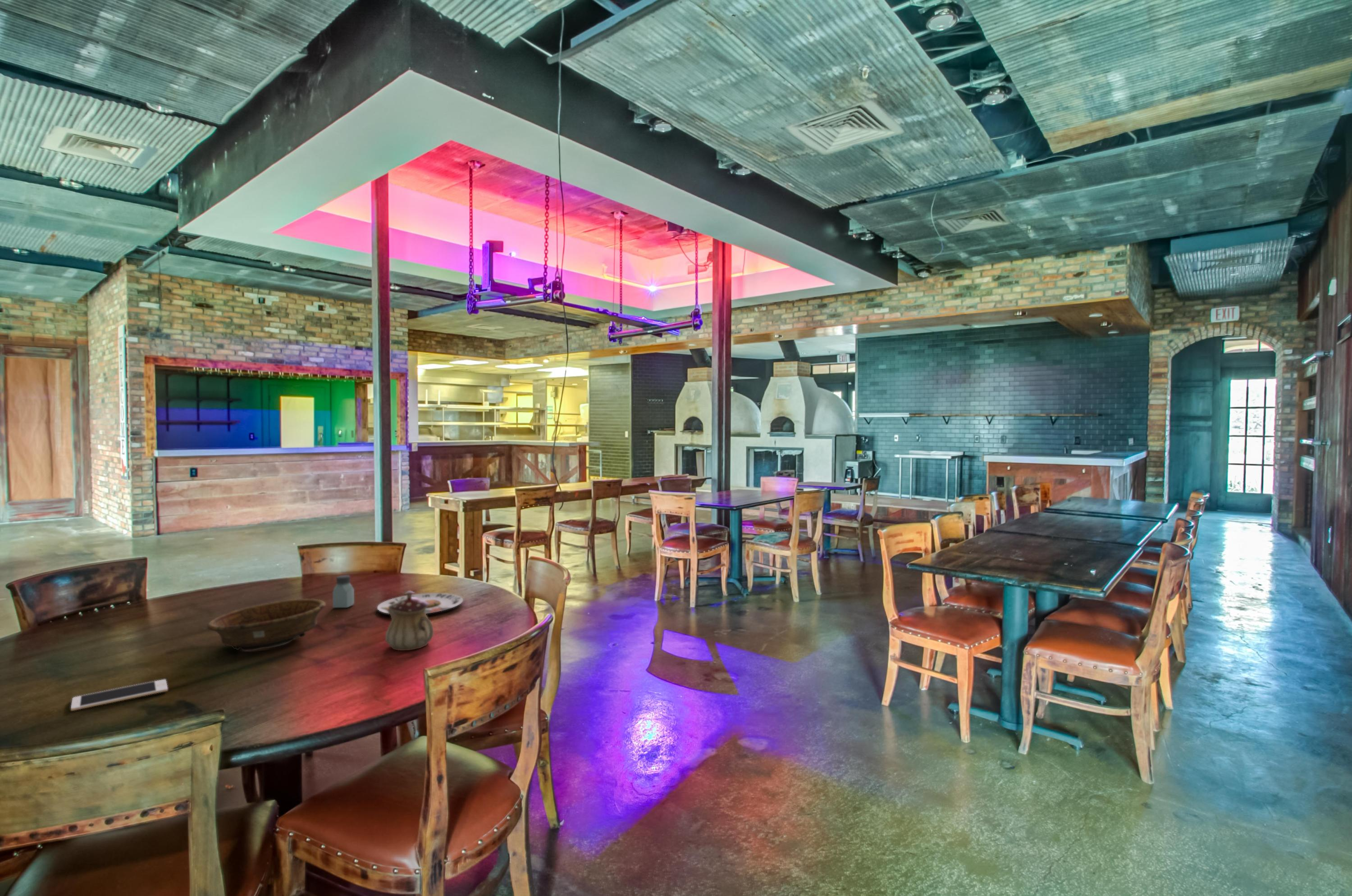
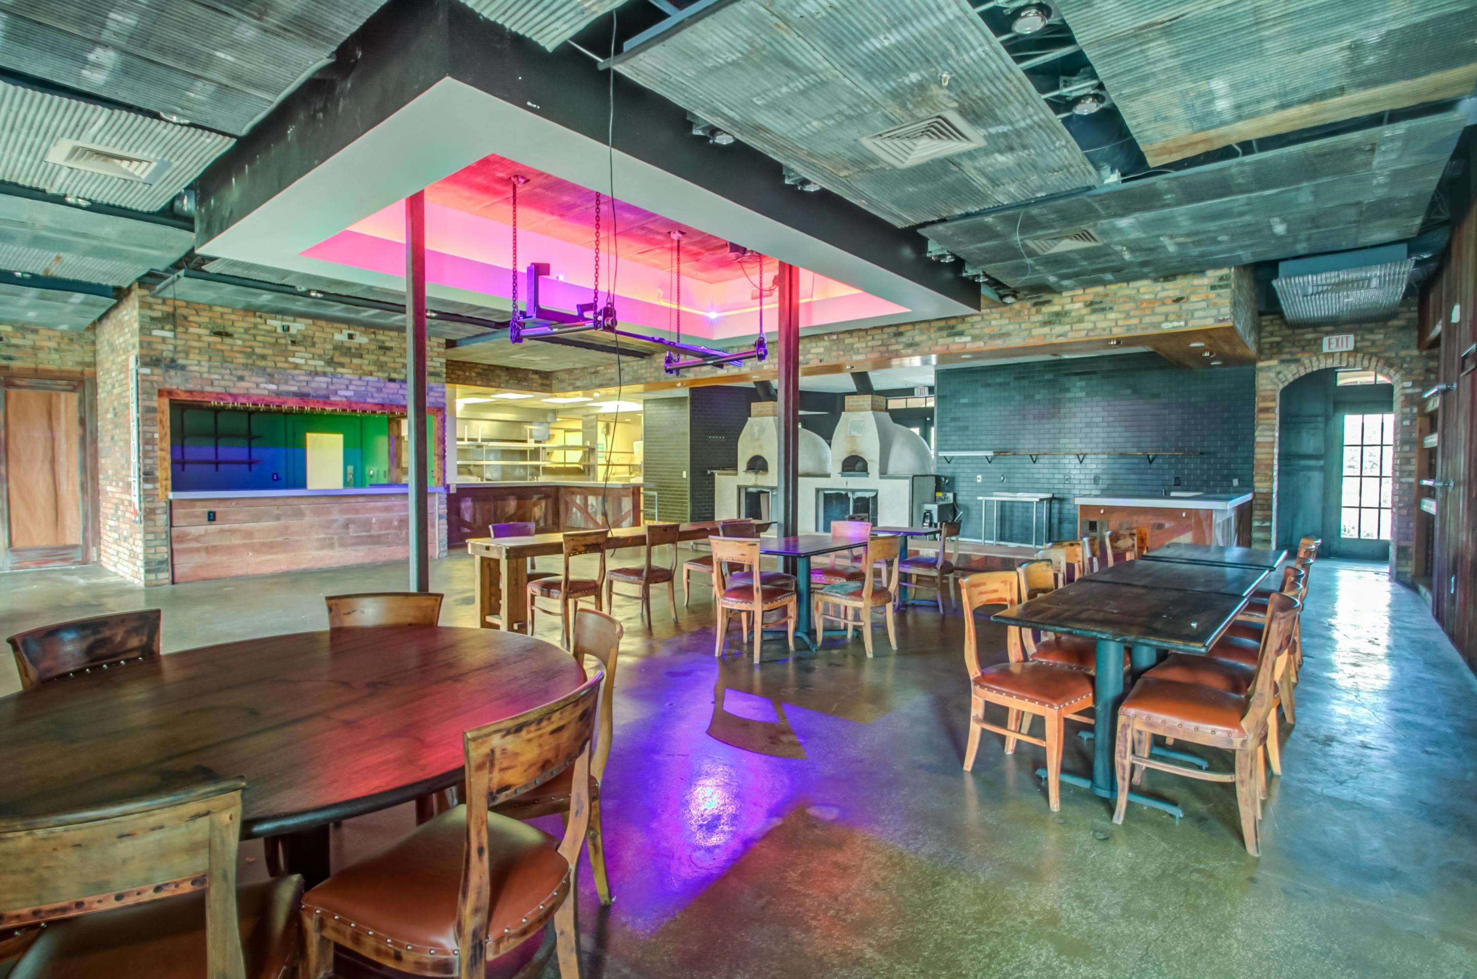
- decorative bowl (269, 625)
- saltshaker (343, 591)
- cell phone (121, 694)
- plate (421, 600)
- teapot (411, 618)
